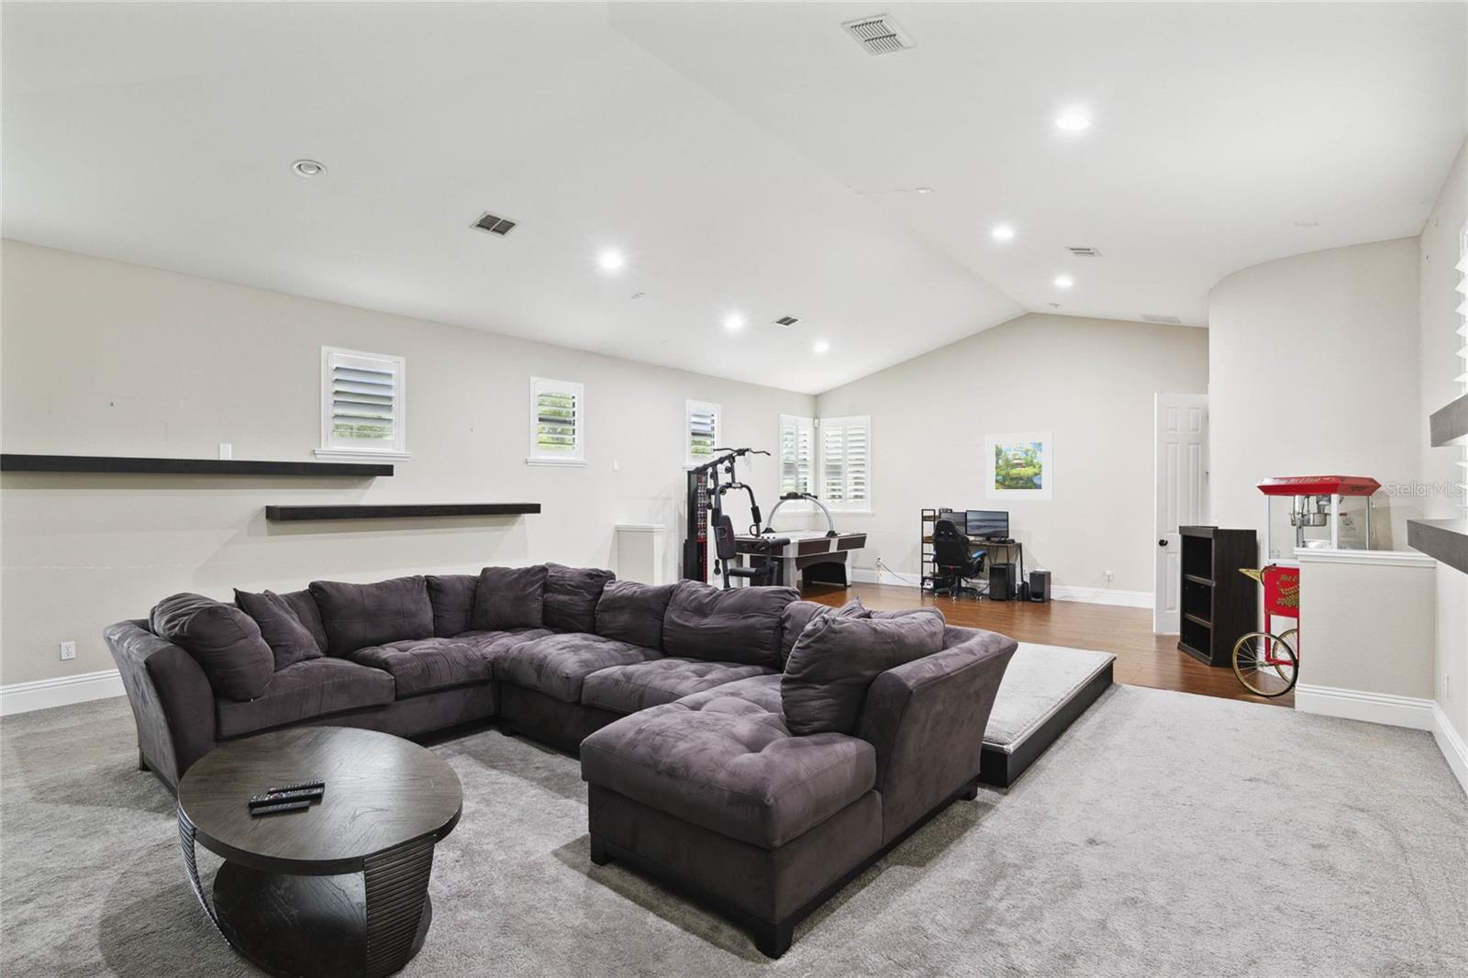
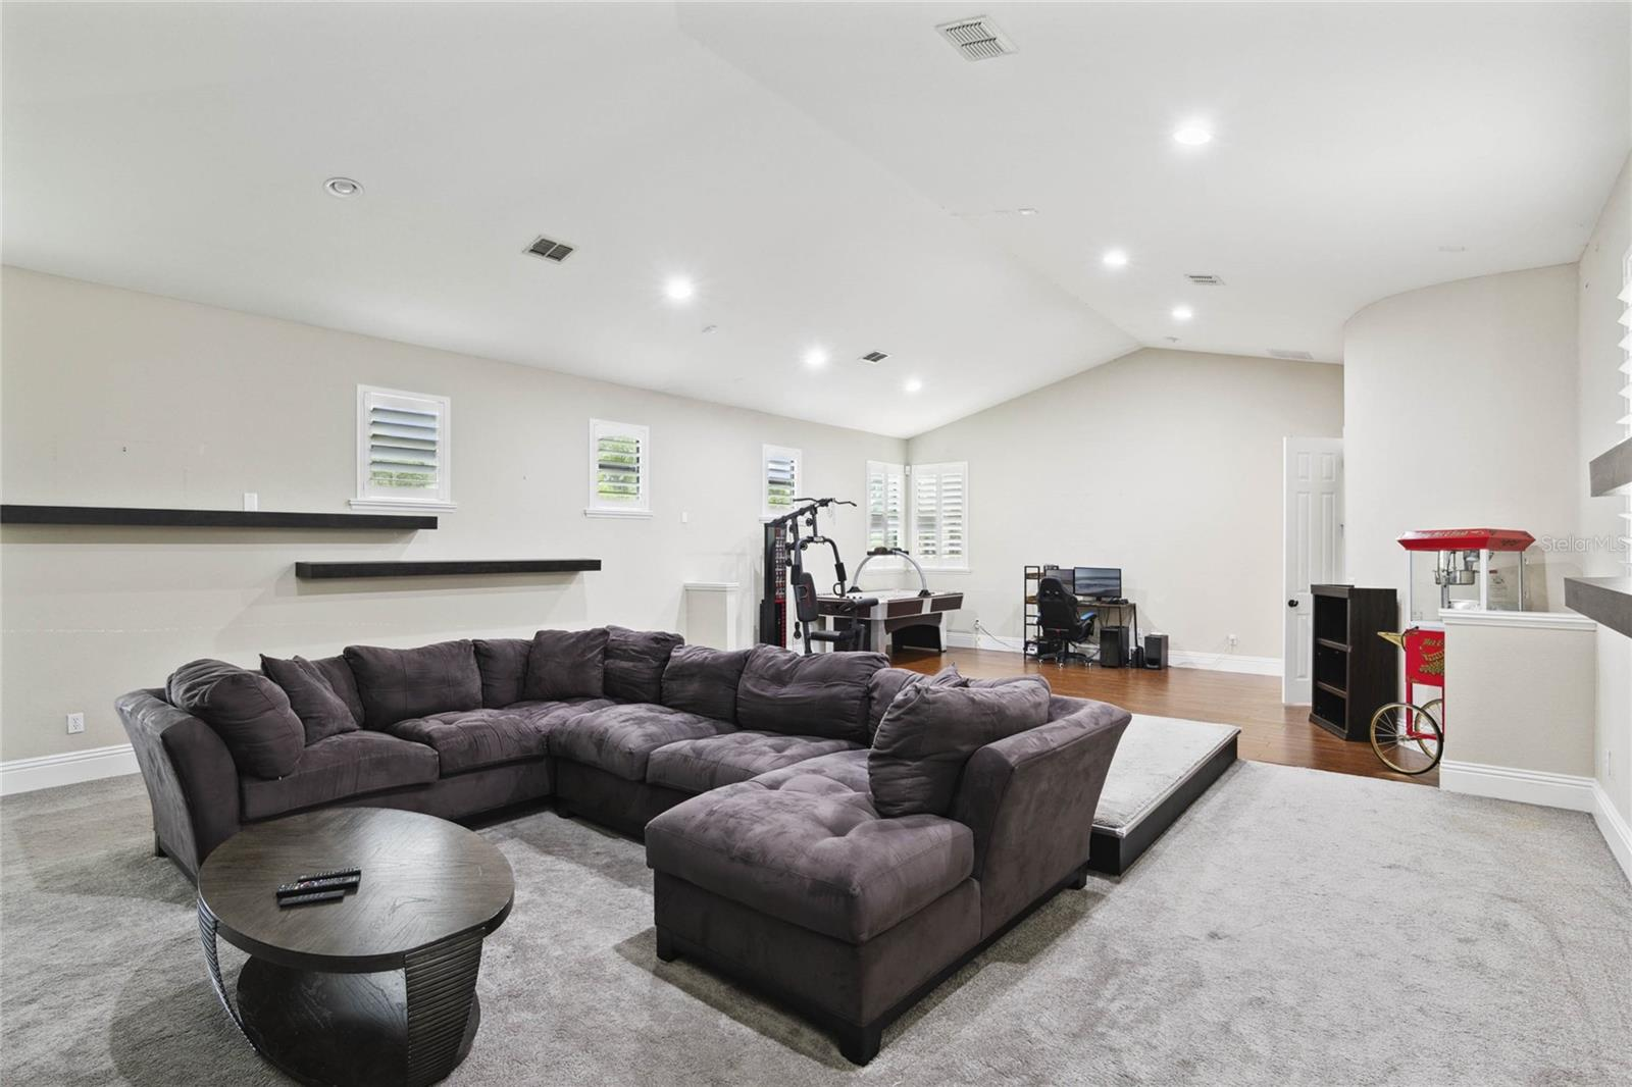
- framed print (1017, 466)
